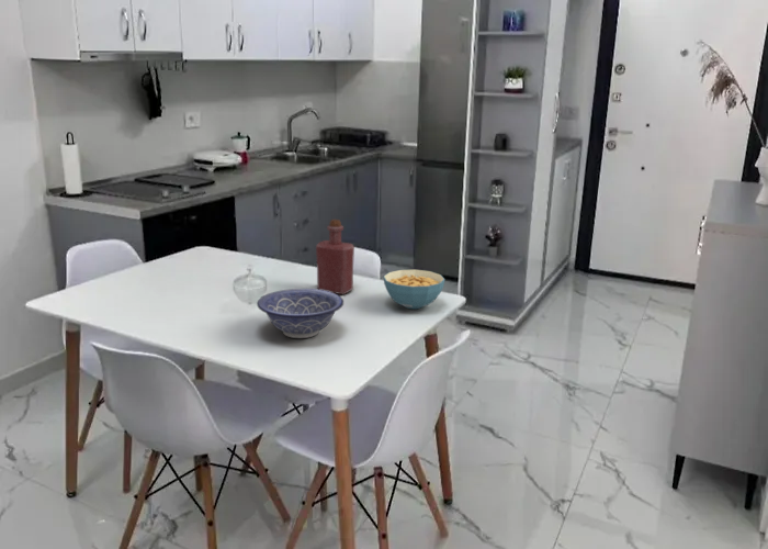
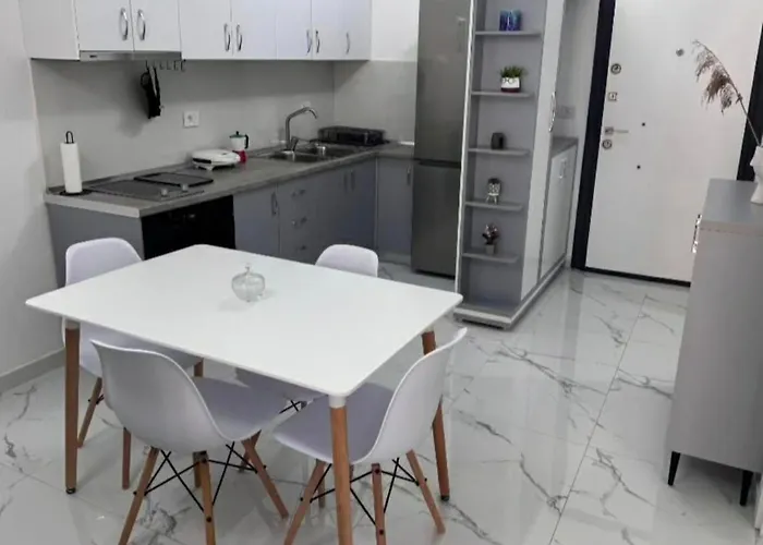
- bottle (335, 255)
- cereal bowl (413, 291)
- decorative bowl (301, 316)
